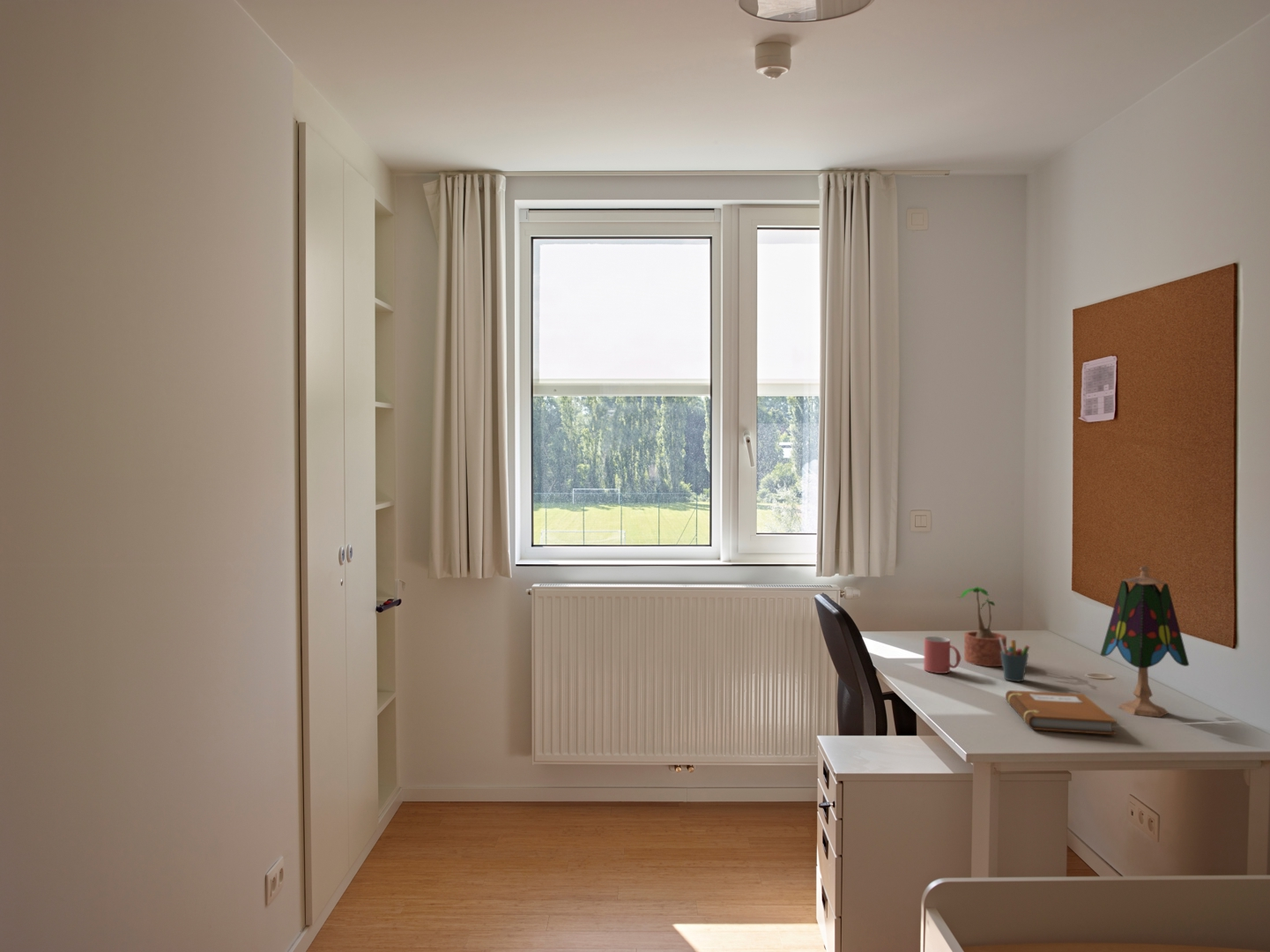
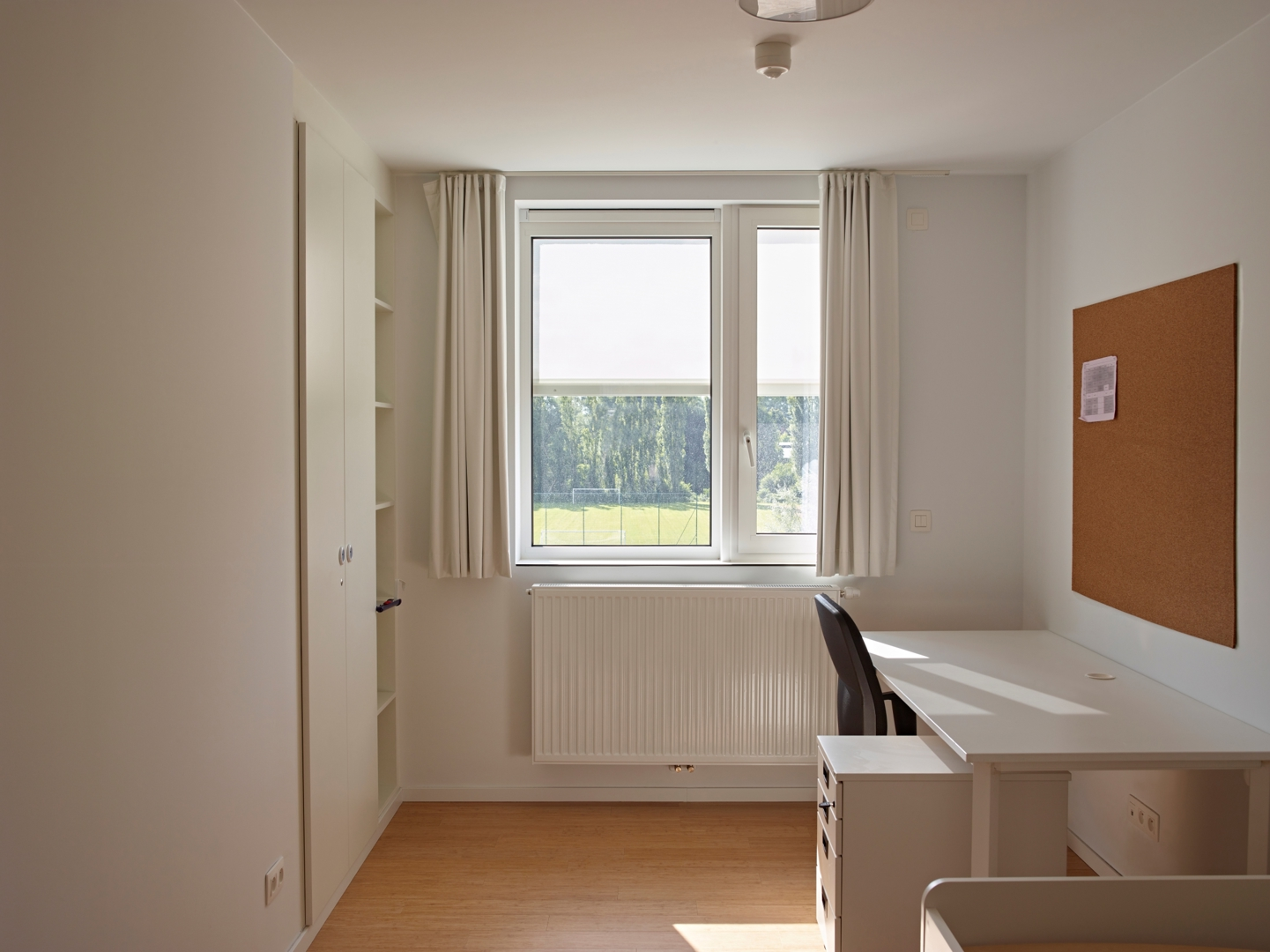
- table lamp (1143, 637)
- potted plant (980, 624)
- pen holder (1014, 658)
- mug (942, 656)
- notebook (1056, 710)
